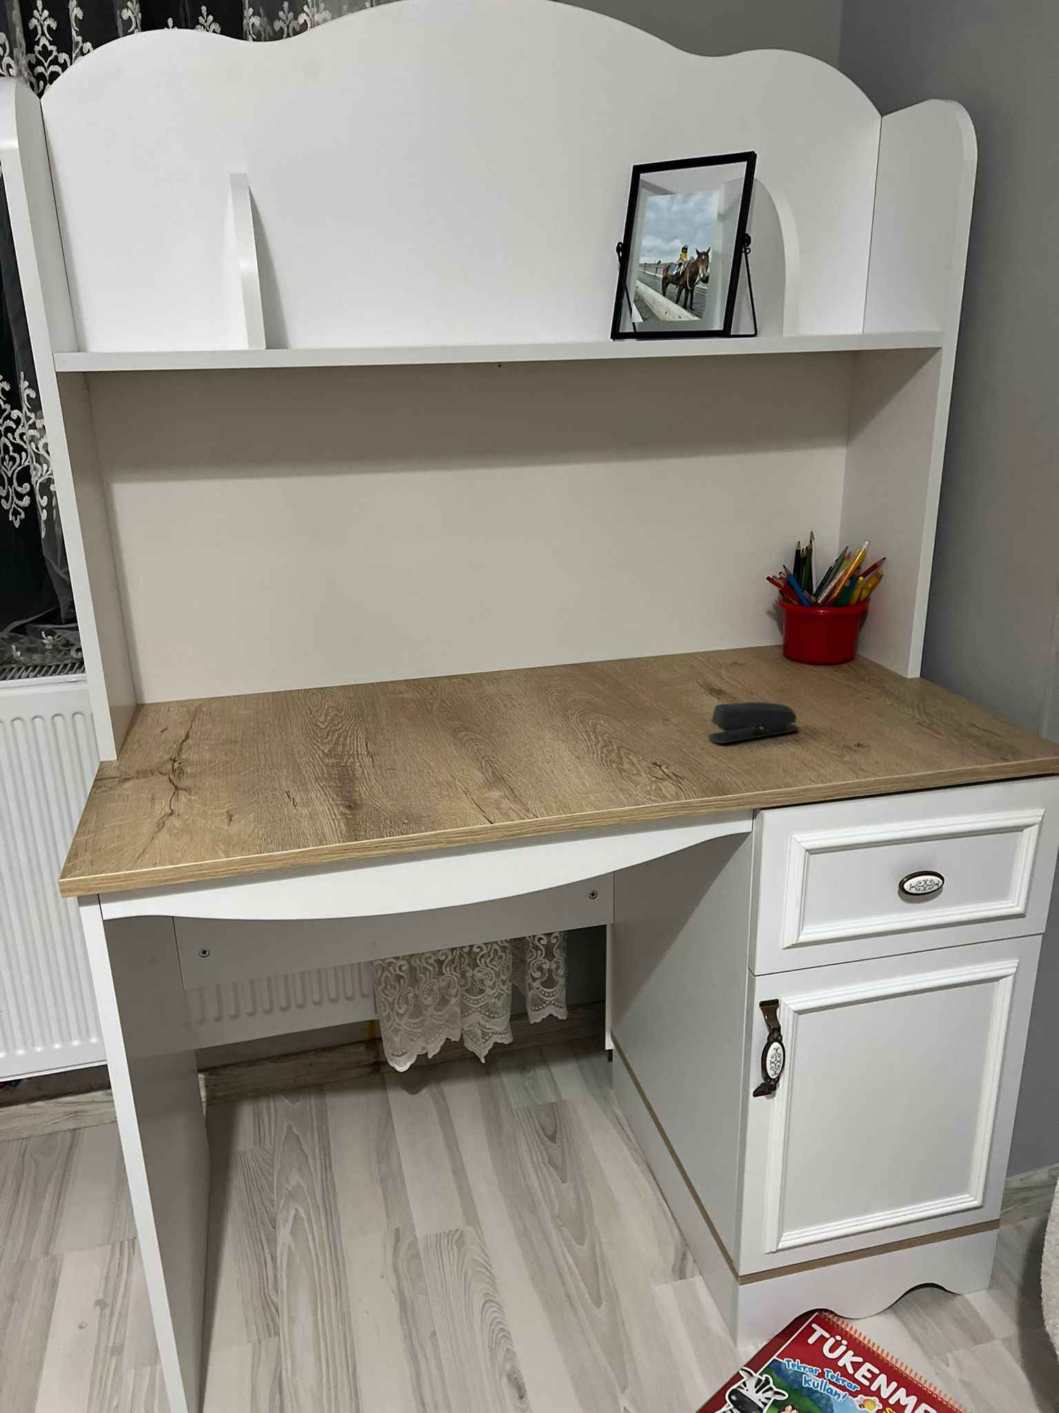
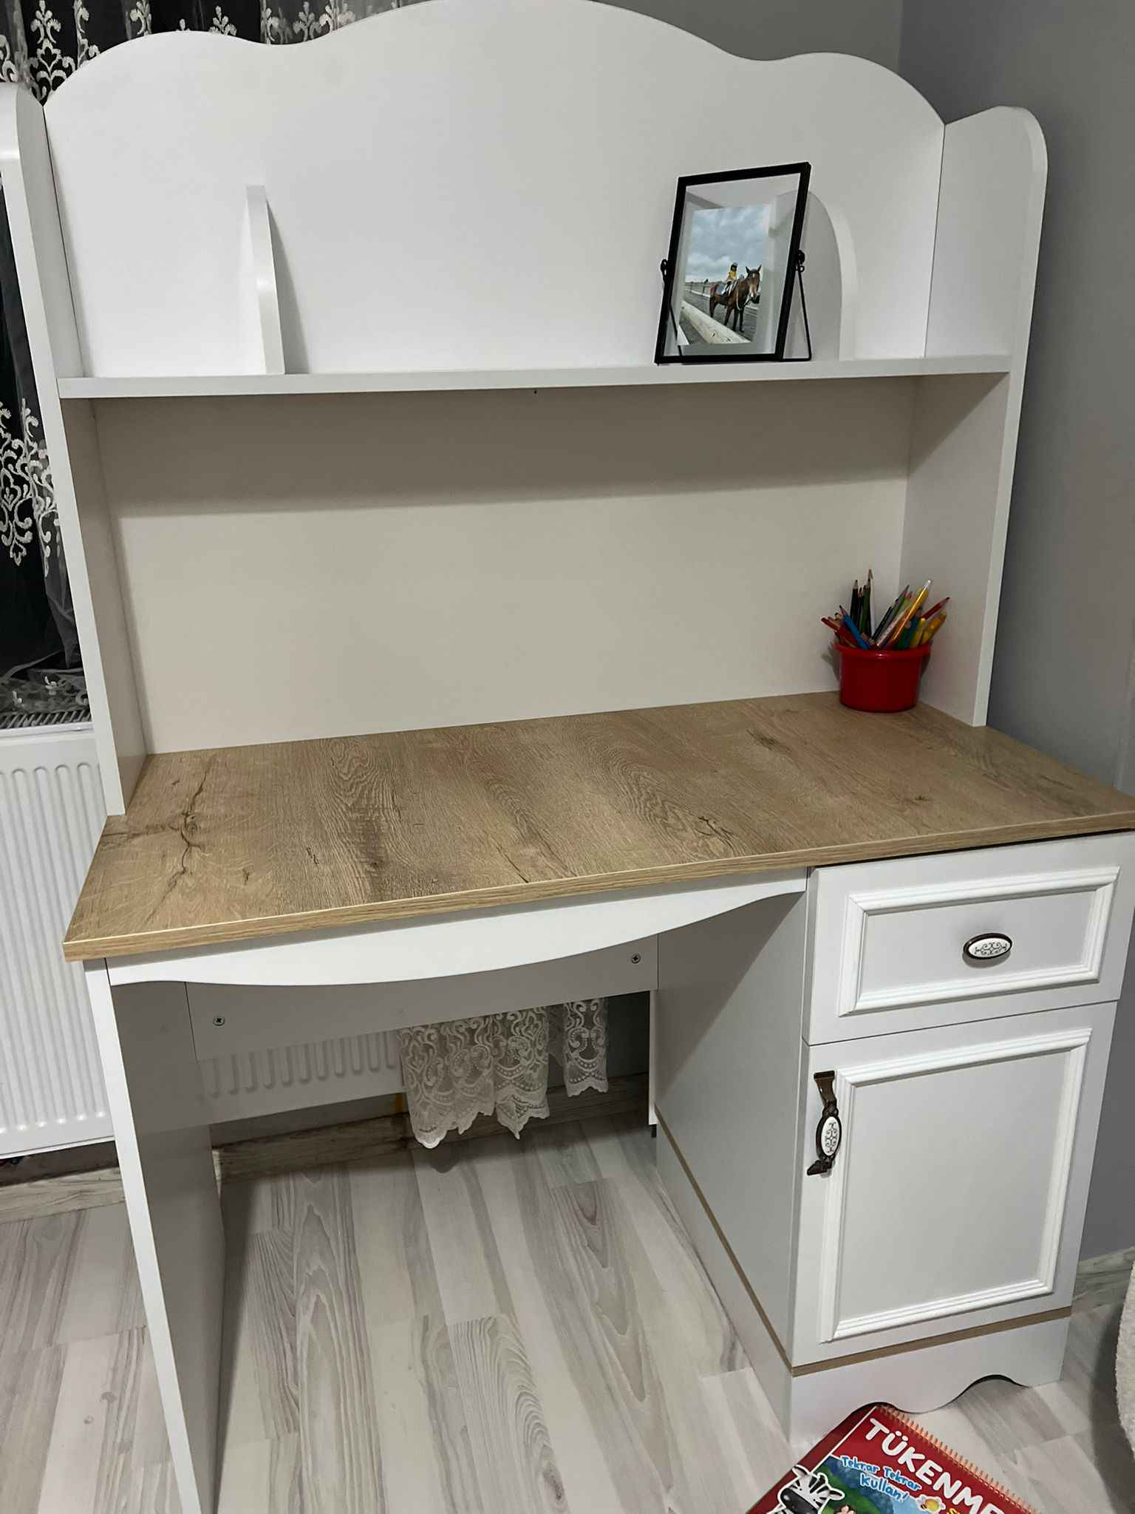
- stapler (755, 717)
